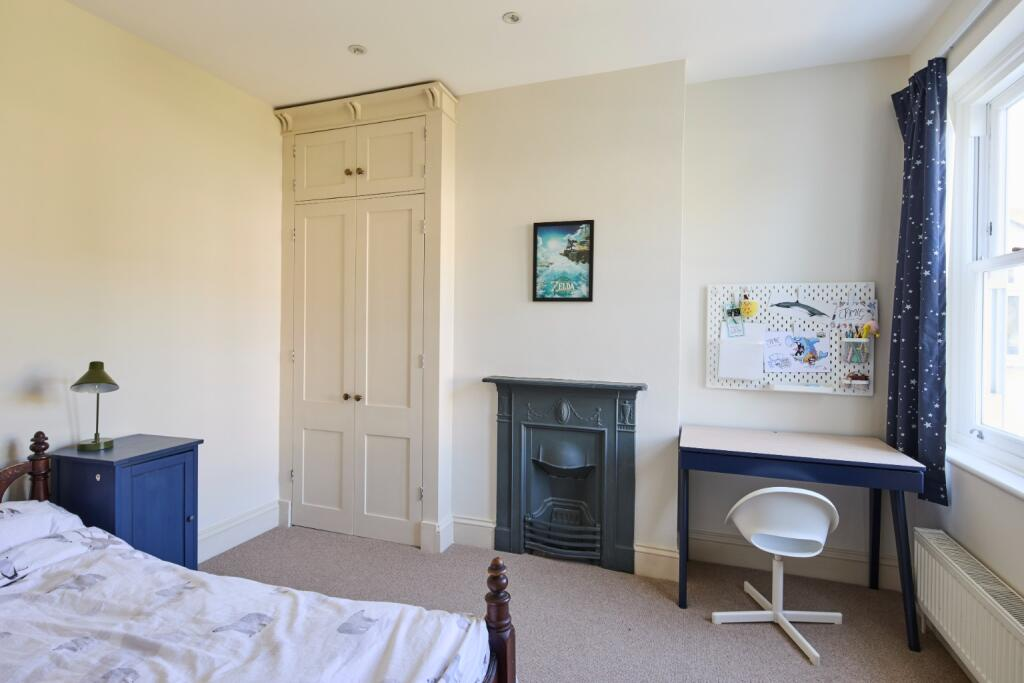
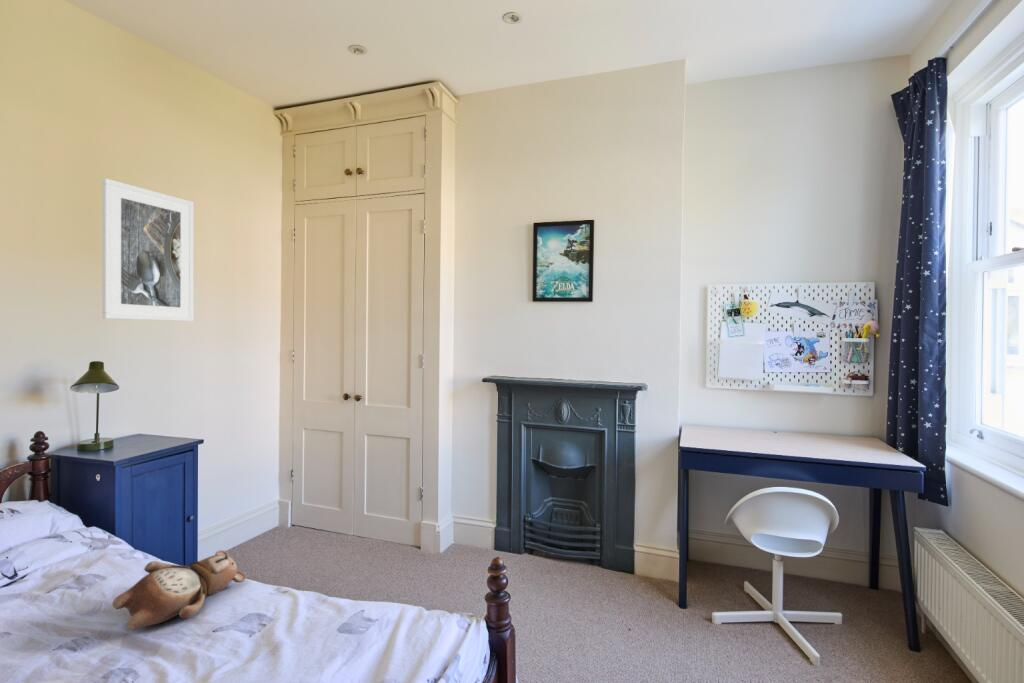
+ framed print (151, 255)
+ teddy bear (186, 581)
